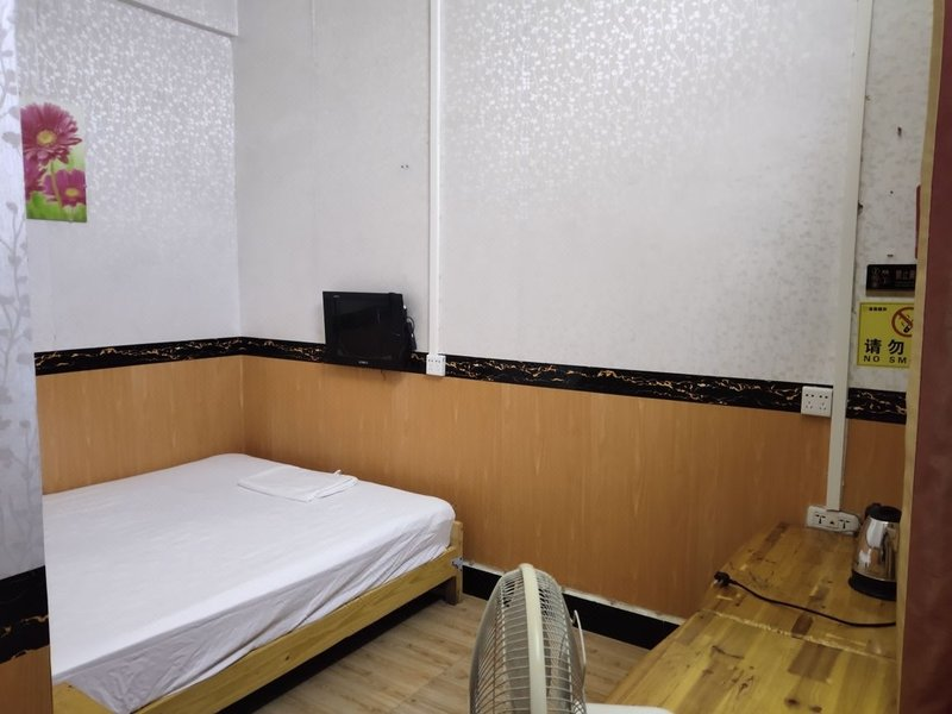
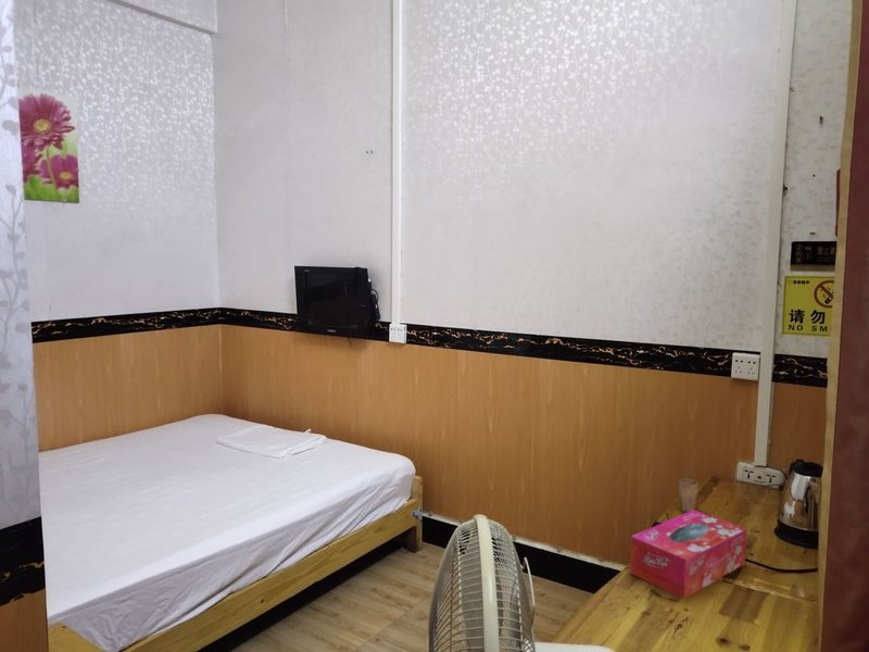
+ cup (688, 491)
+ tissue box (689, 550)
